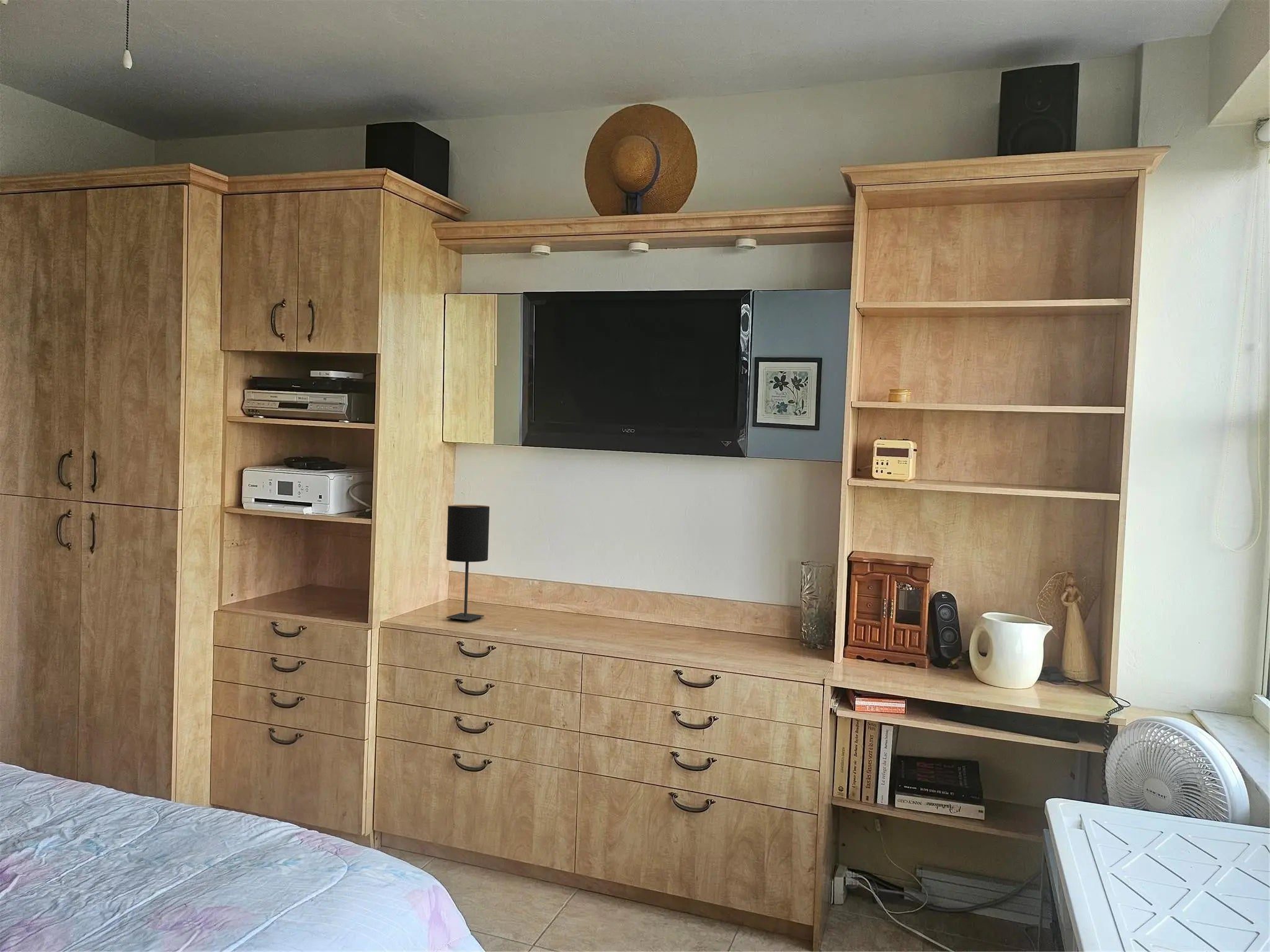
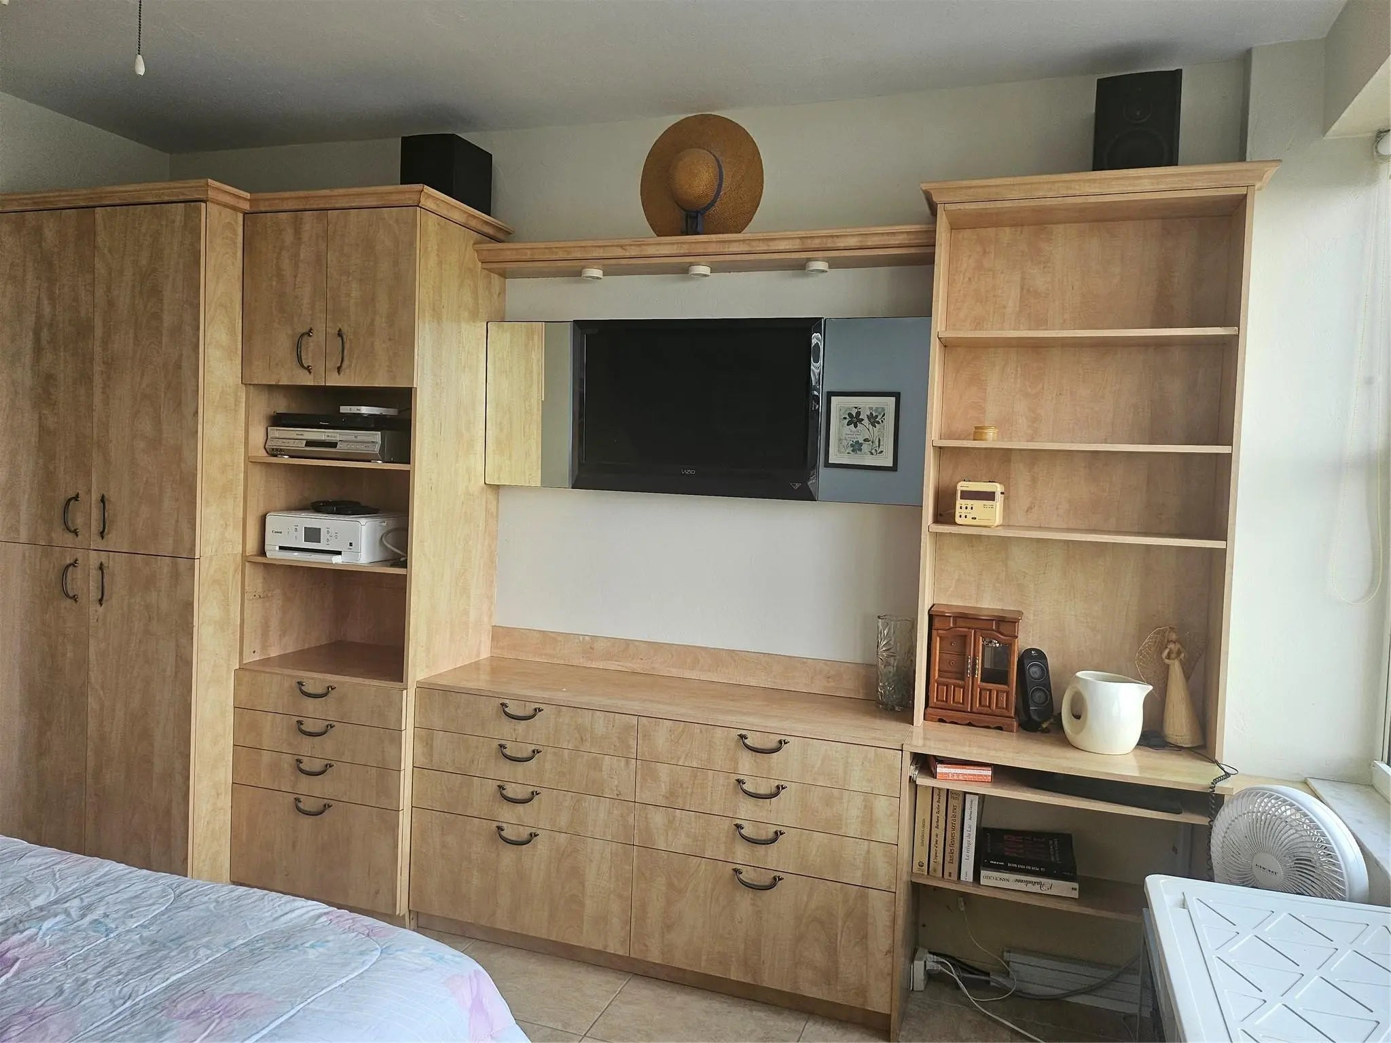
- table lamp (467, 562)
